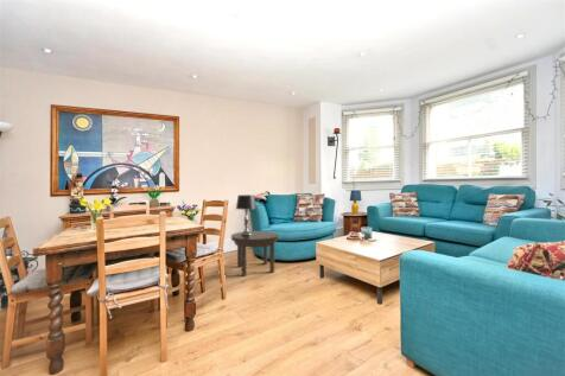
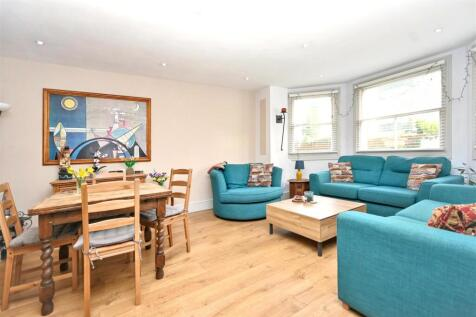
- side table (255, 247)
- table lamp (246, 215)
